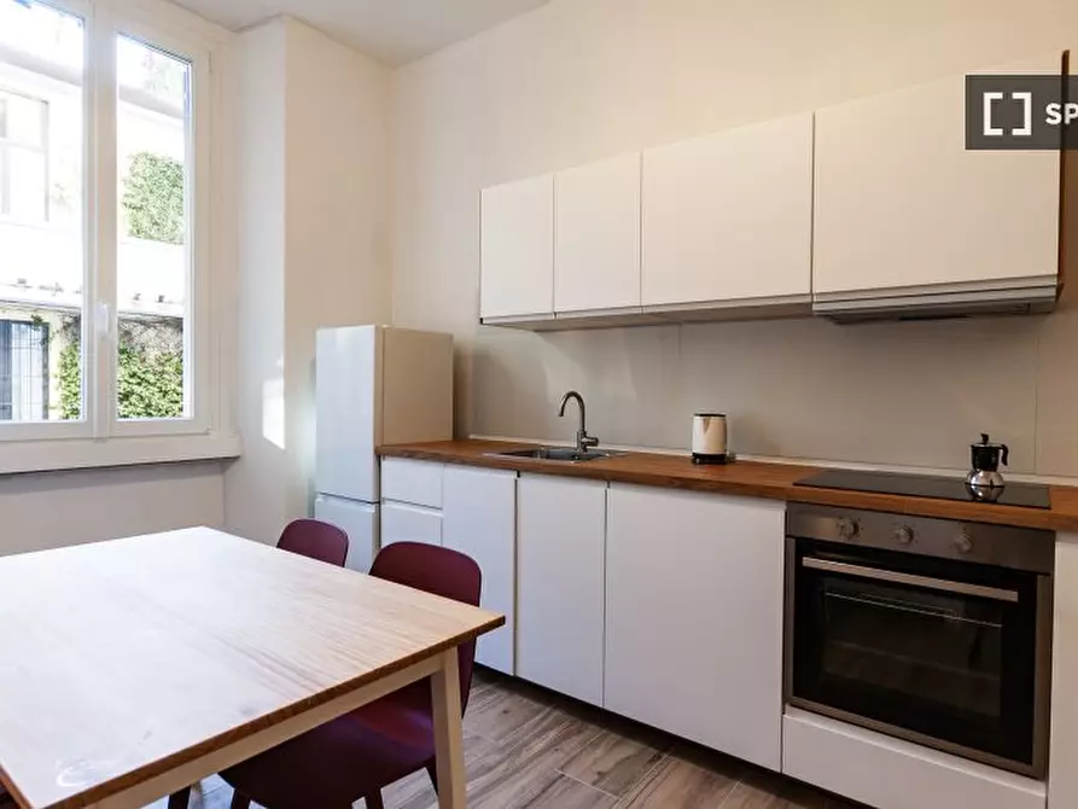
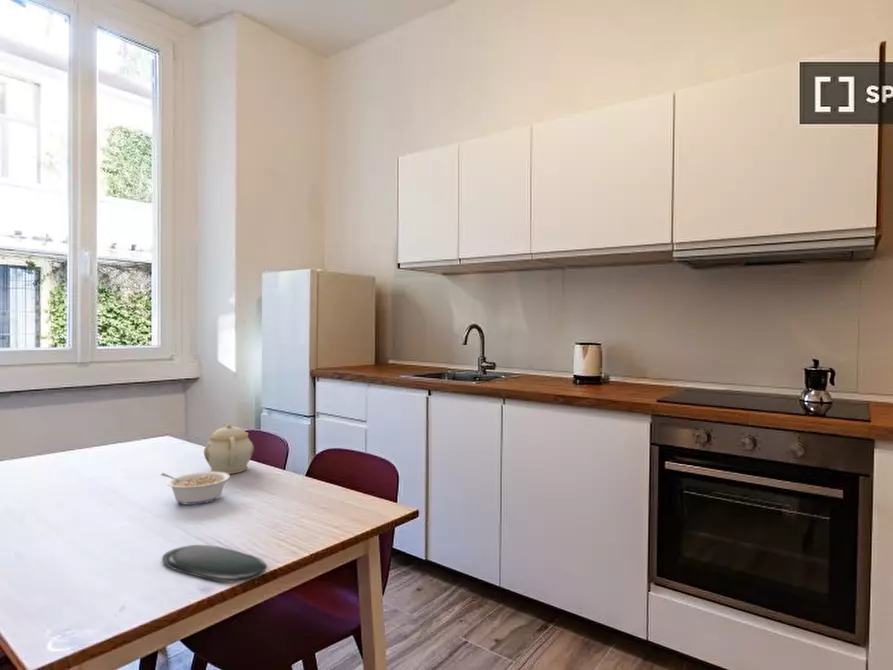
+ teapot (229, 447)
+ legume (196, 487)
+ oval tray (213, 562)
